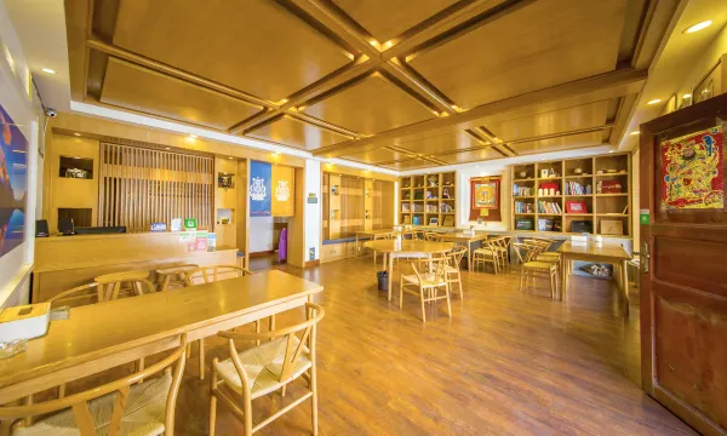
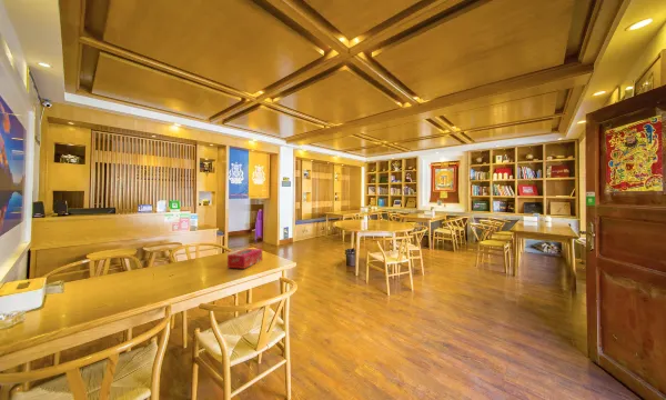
+ tissue box (245, 258)
